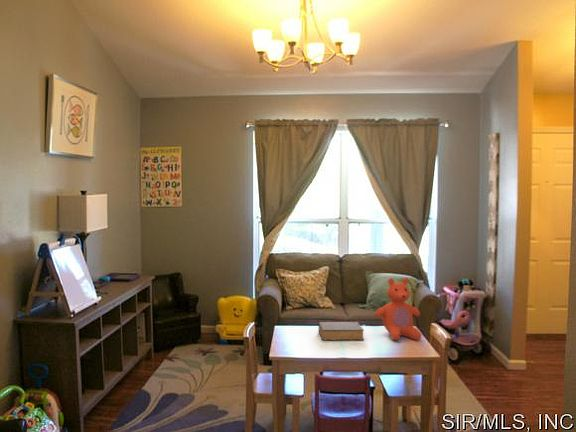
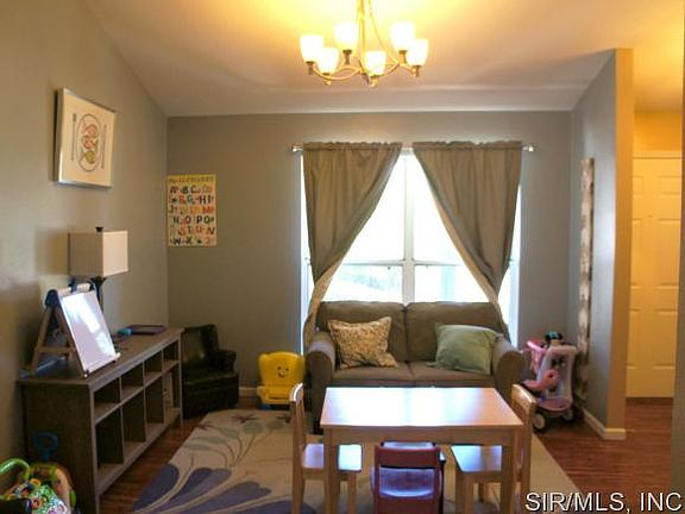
- teddy bear (401, 307)
- book (340, 330)
